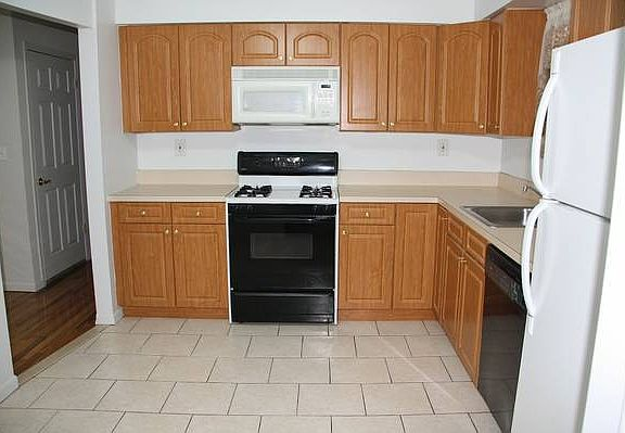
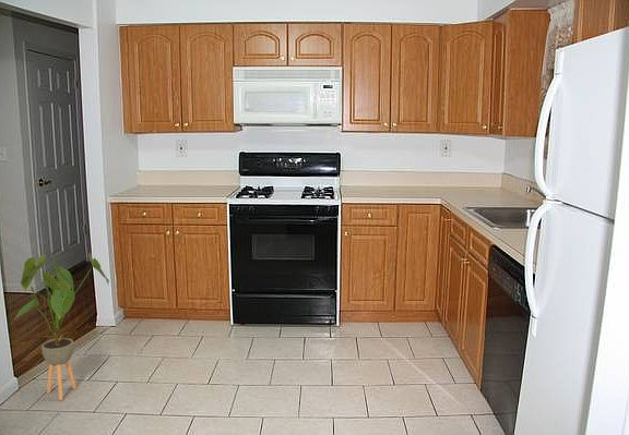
+ house plant (56, 323)
